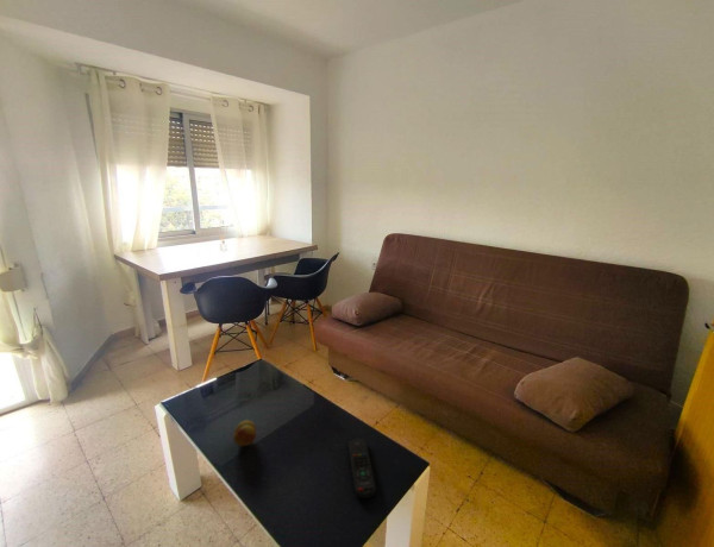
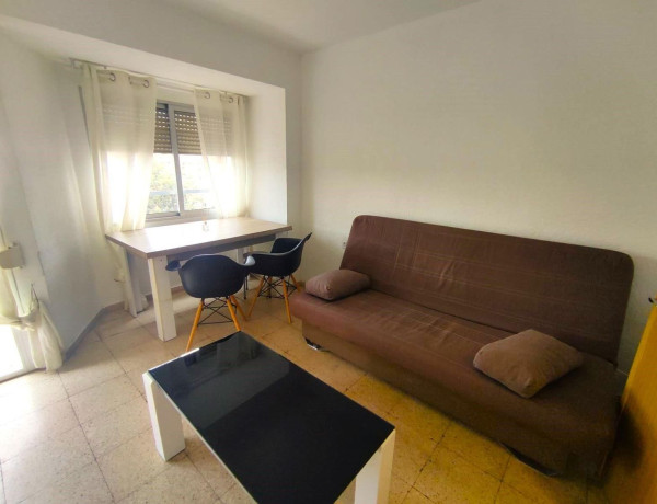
- remote control (361, 465)
- fruit (244, 433)
